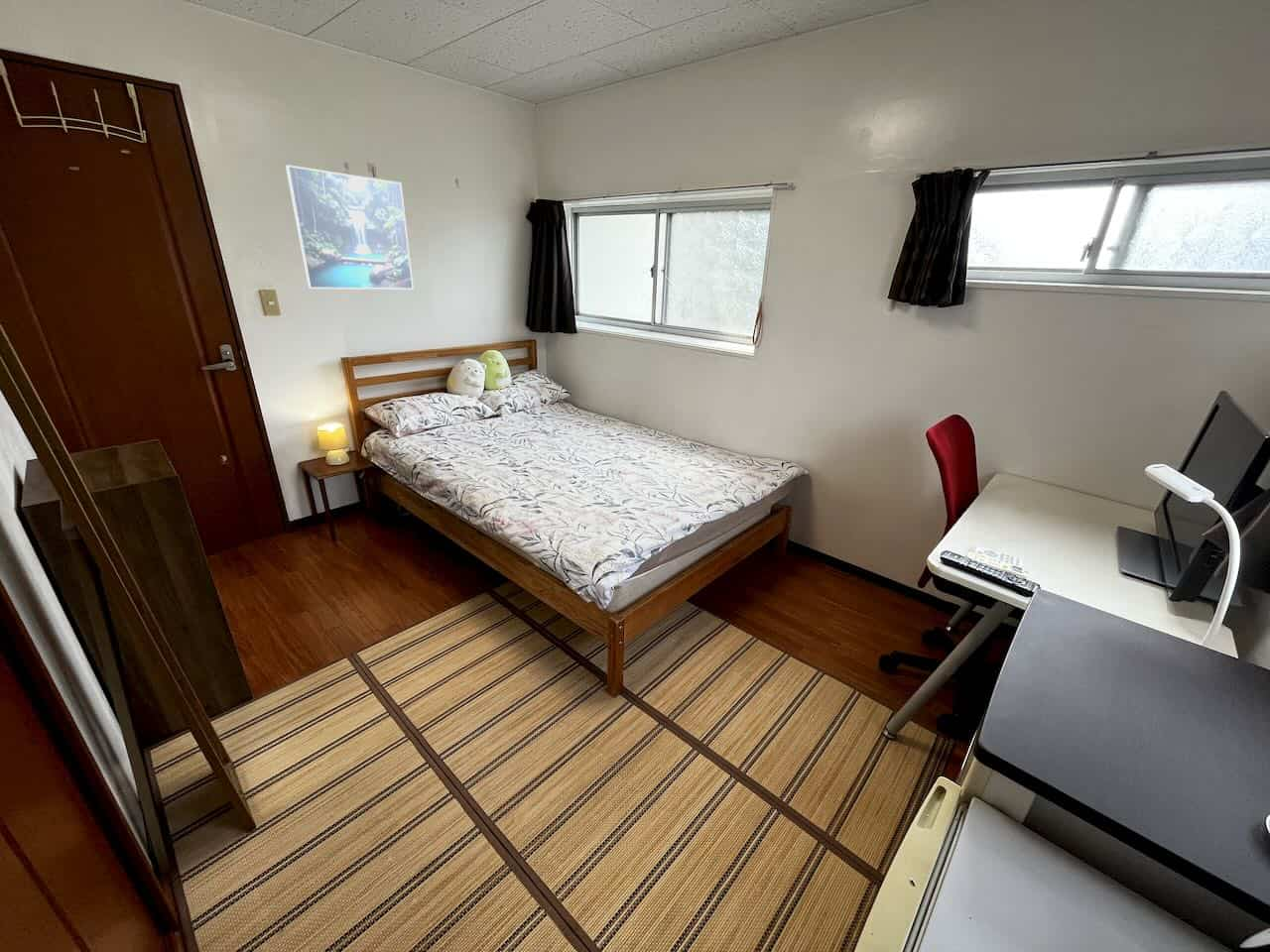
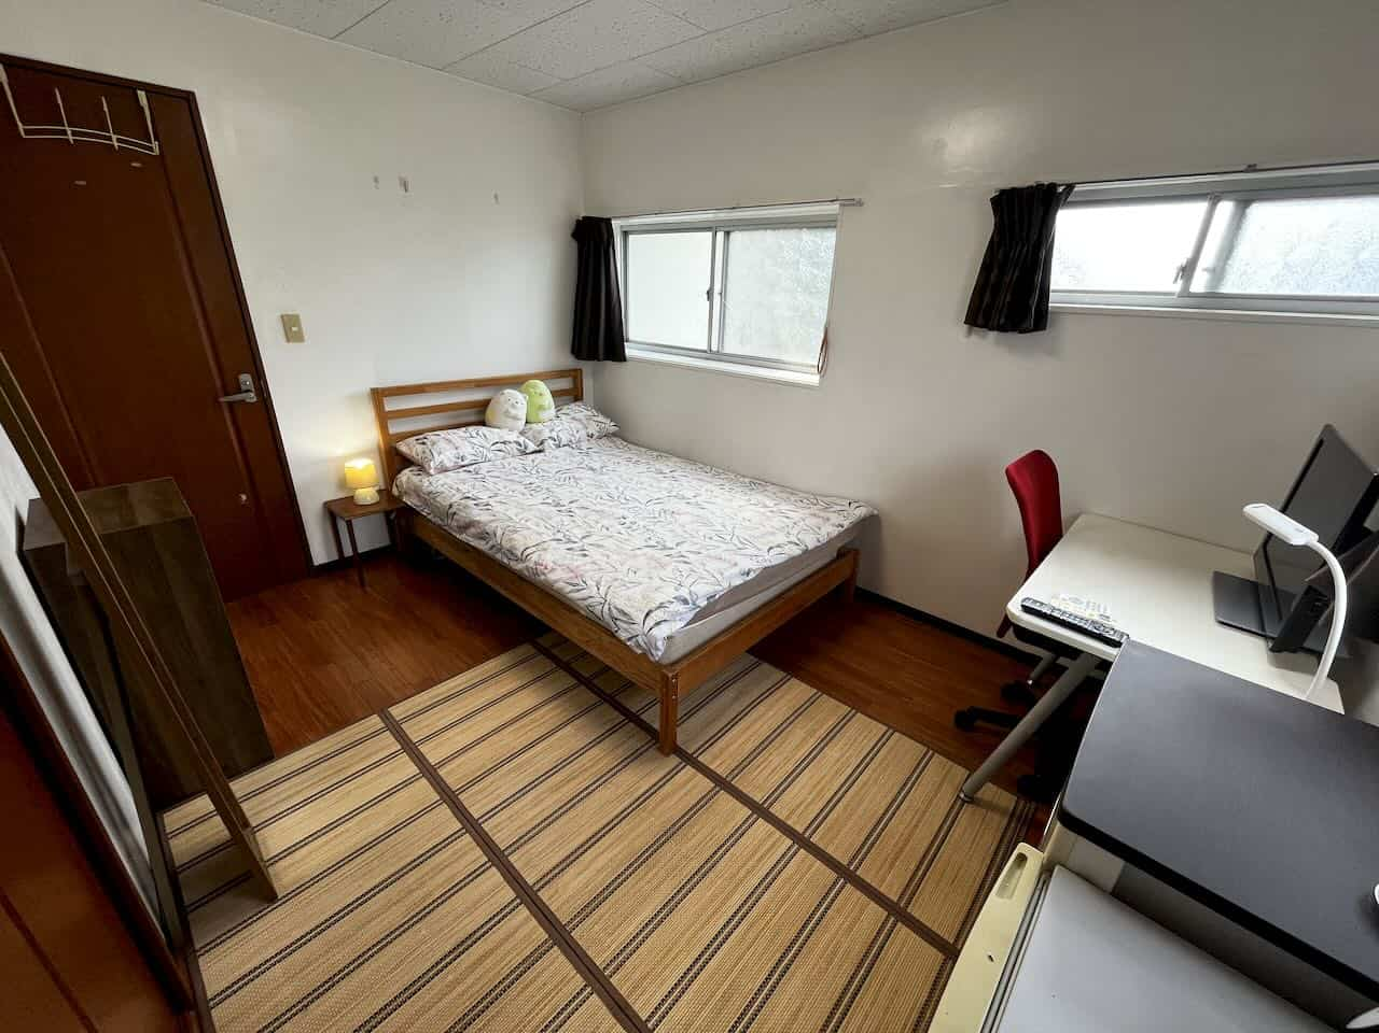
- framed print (355, 233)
